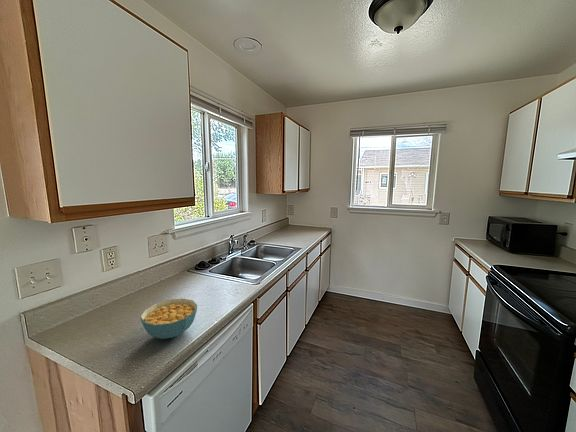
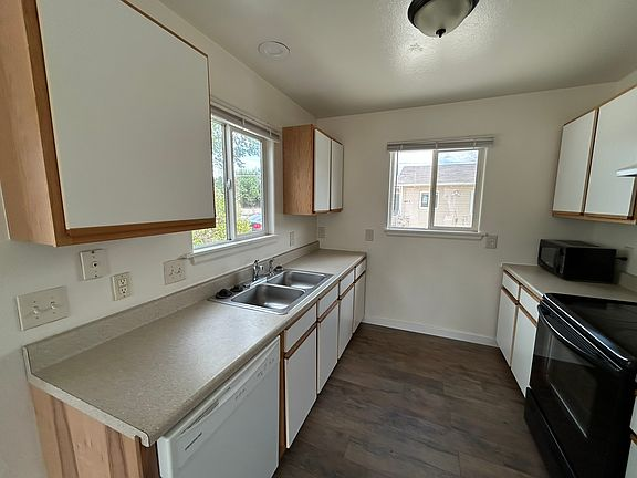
- cereal bowl (170, 321)
